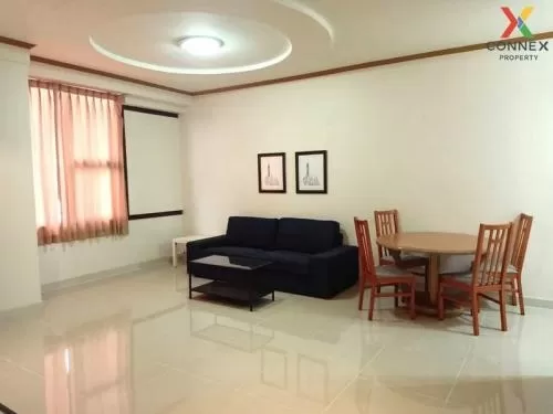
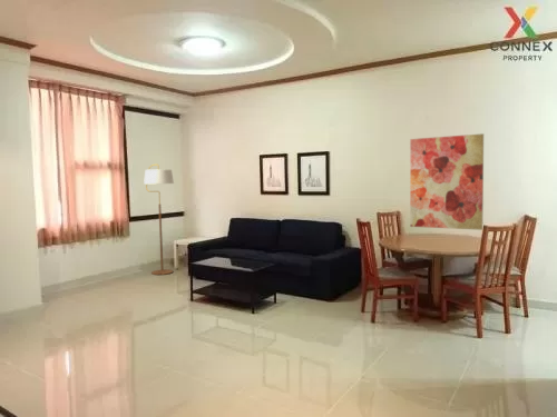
+ floor lamp (159, 218)
+ wall art (444, 182)
